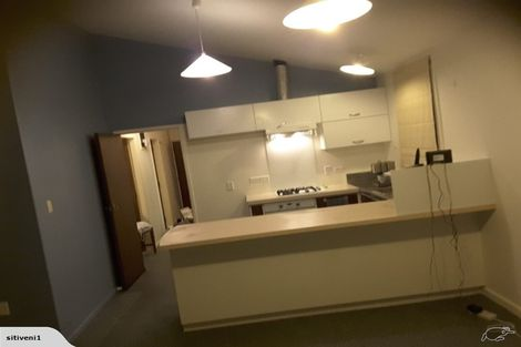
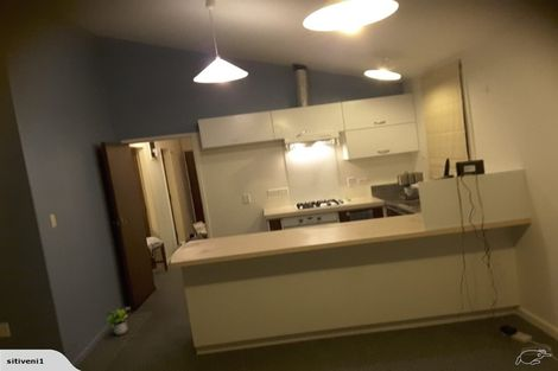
+ potted plant (116, 321)
